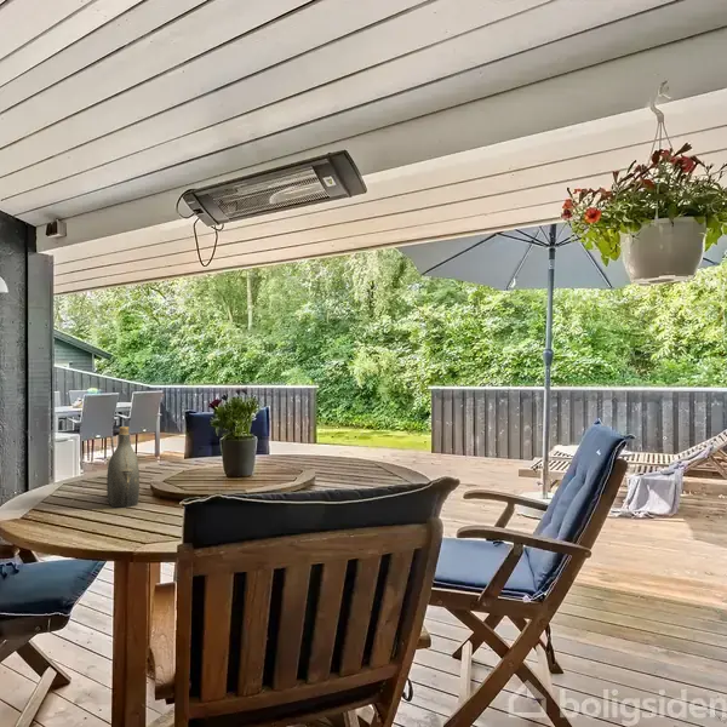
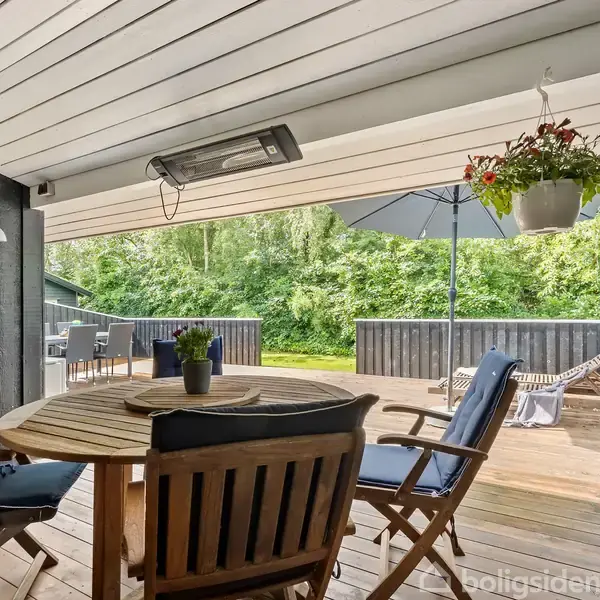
- water jug (122, 464)
